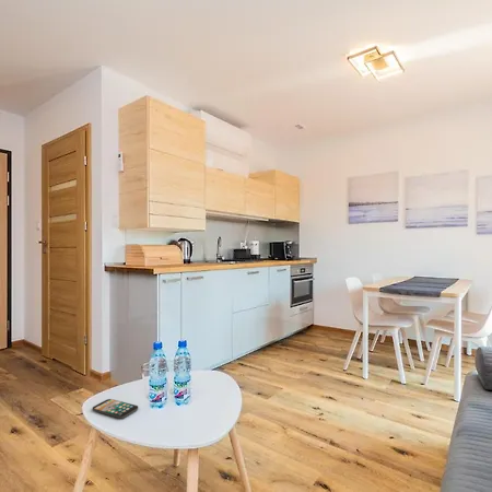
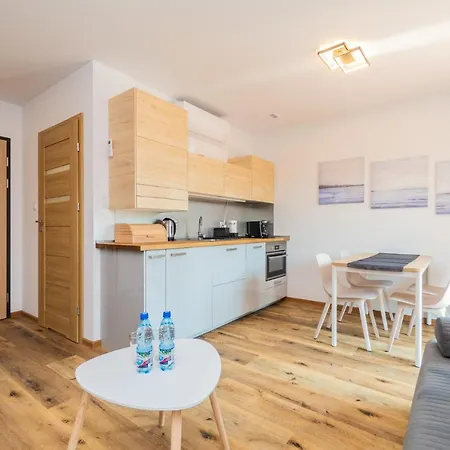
- smartphone (115, 408)
